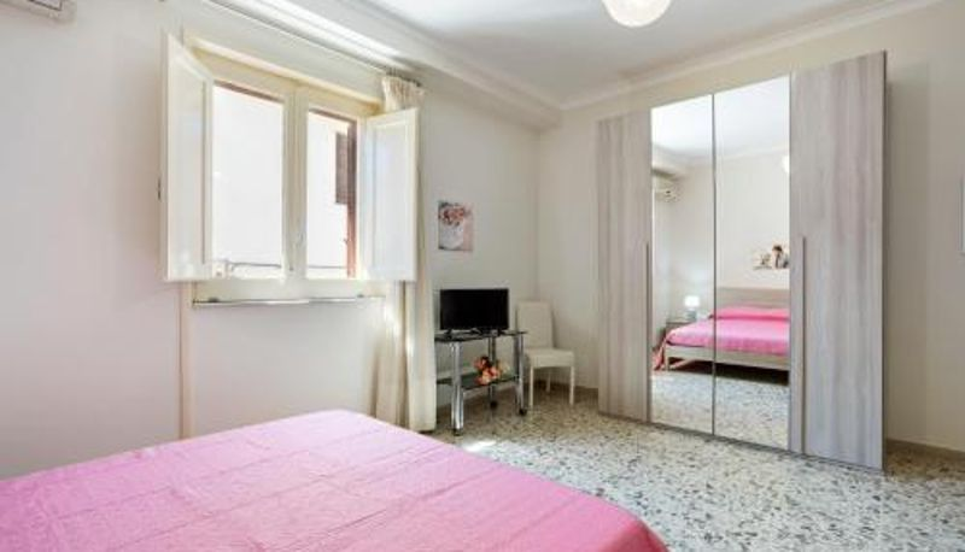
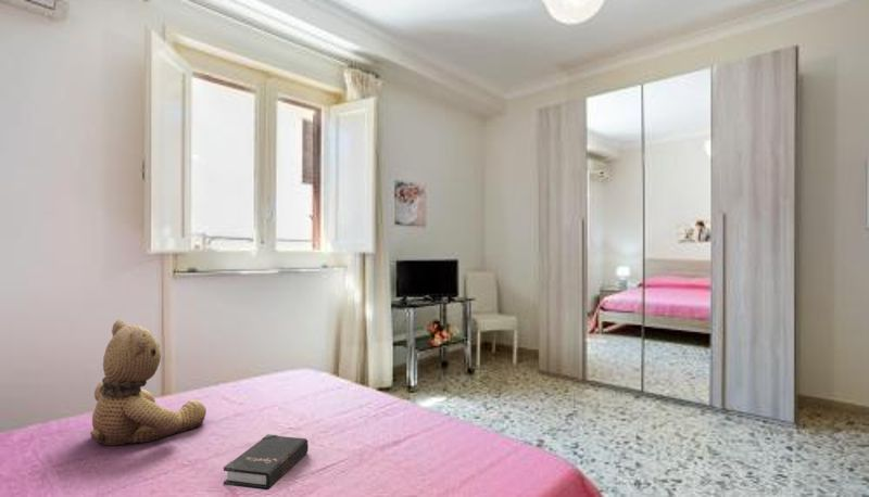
+ teddy bear (143, 373)
+ hardback book (268, 460)
